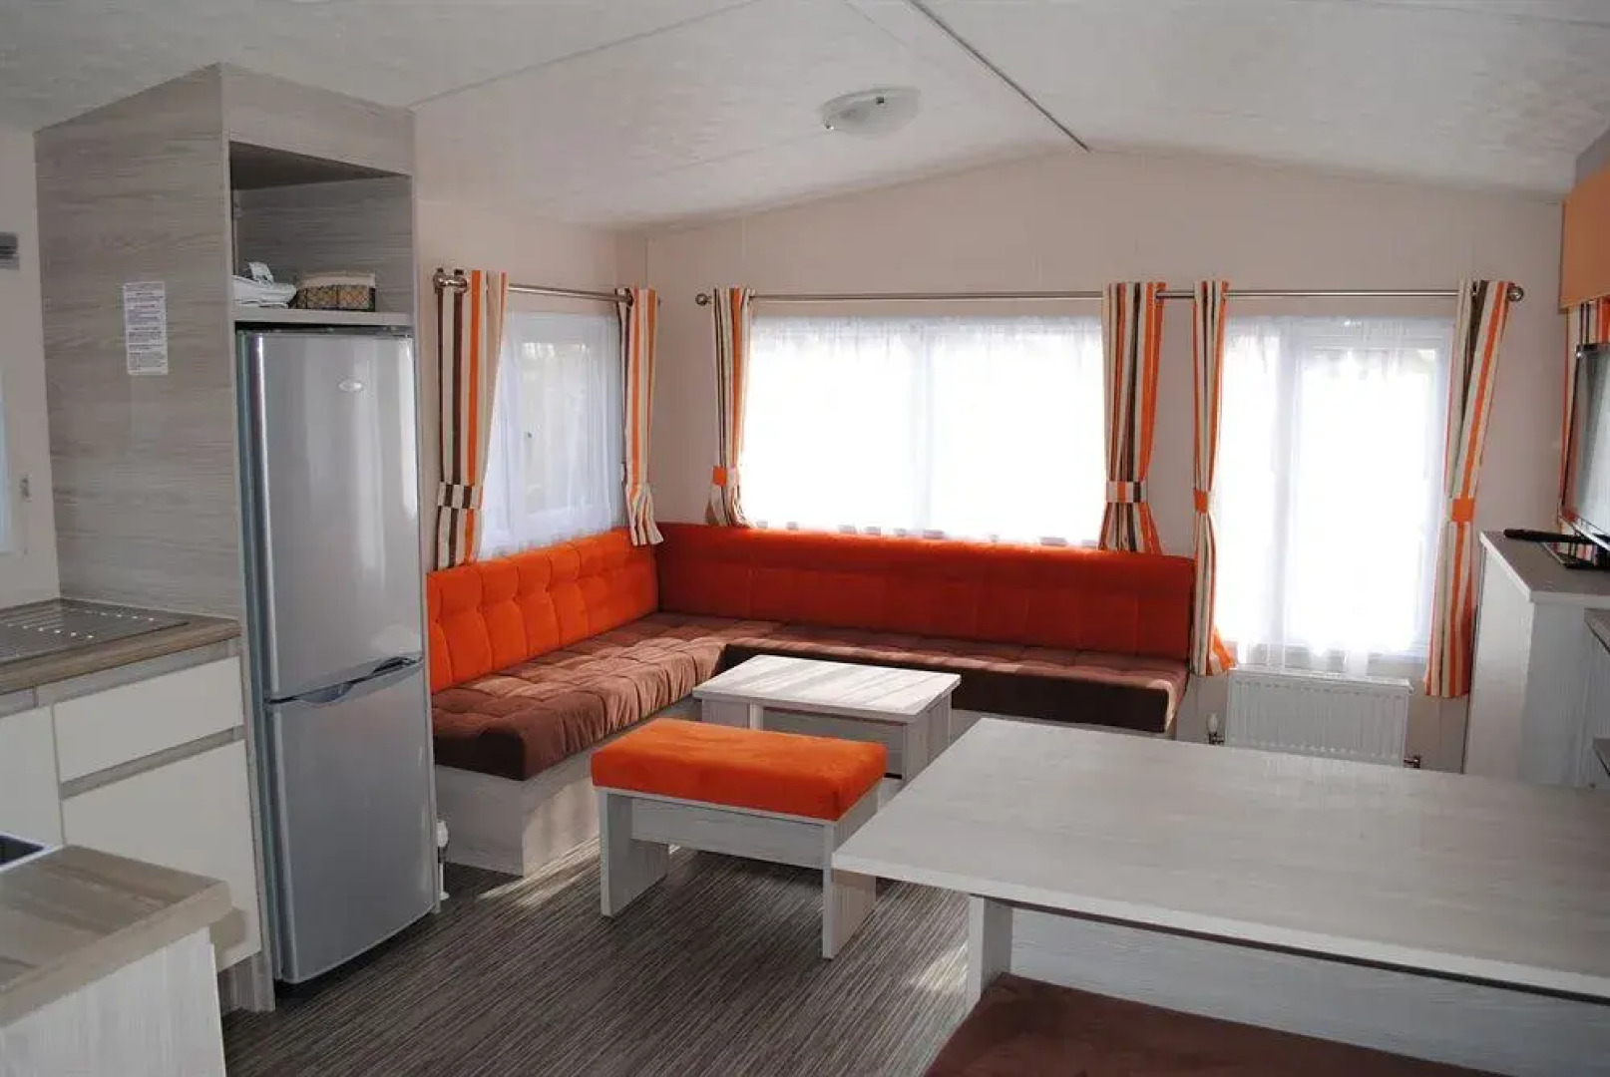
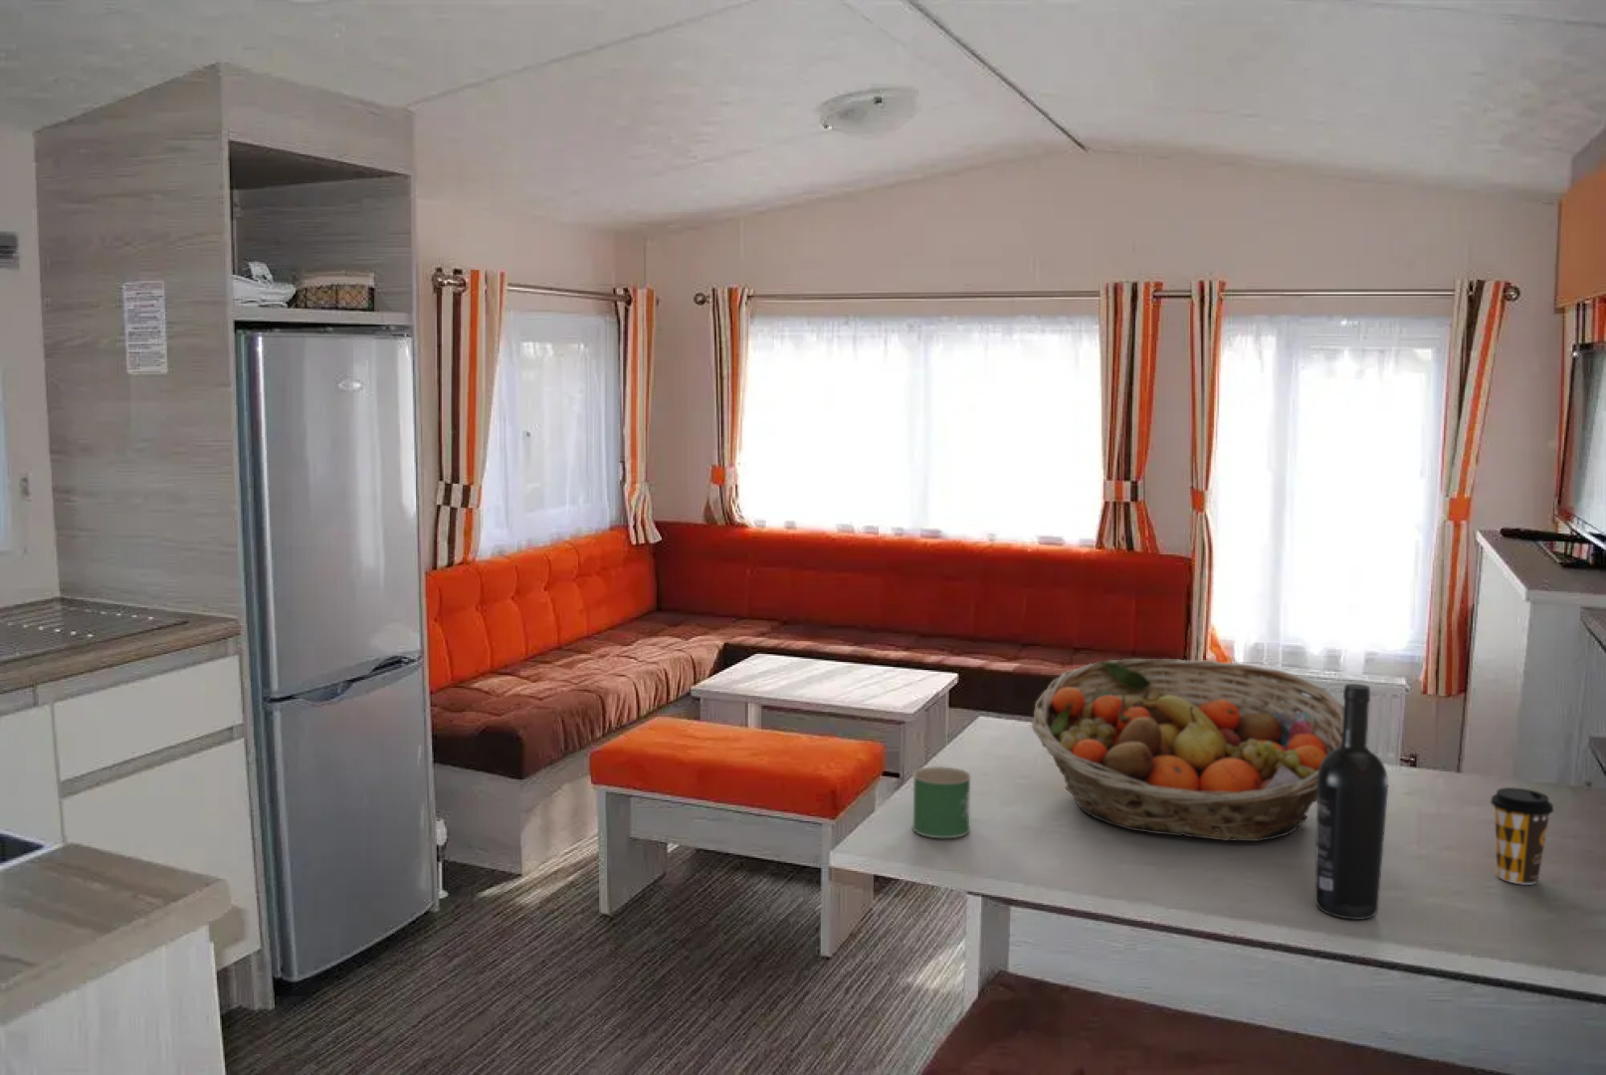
+ wine bottle (1352, 798)
+ coffee cup (1520, 836)
+ mug (943, 798)
+ fruit basket (1189, 745)
